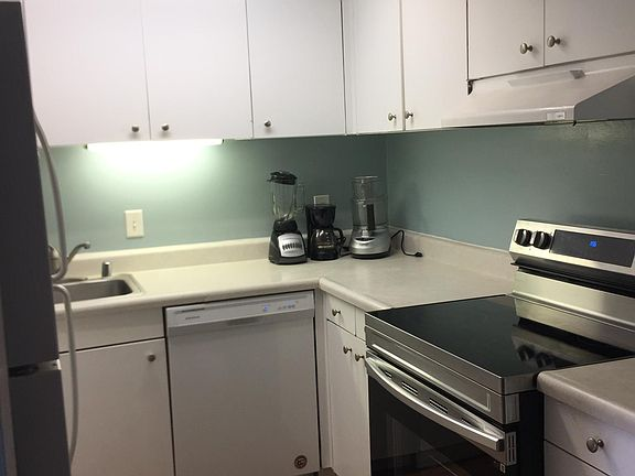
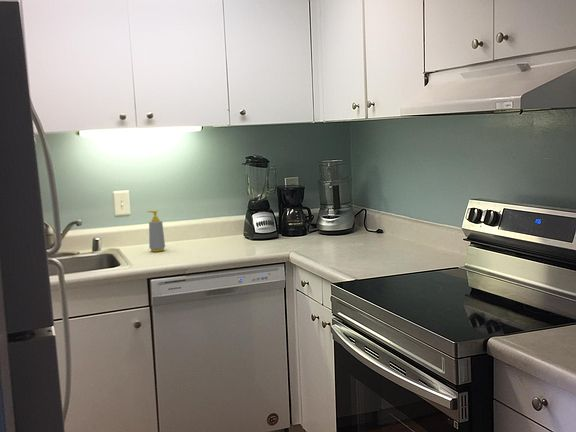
+ soap bottle (156, 230)
